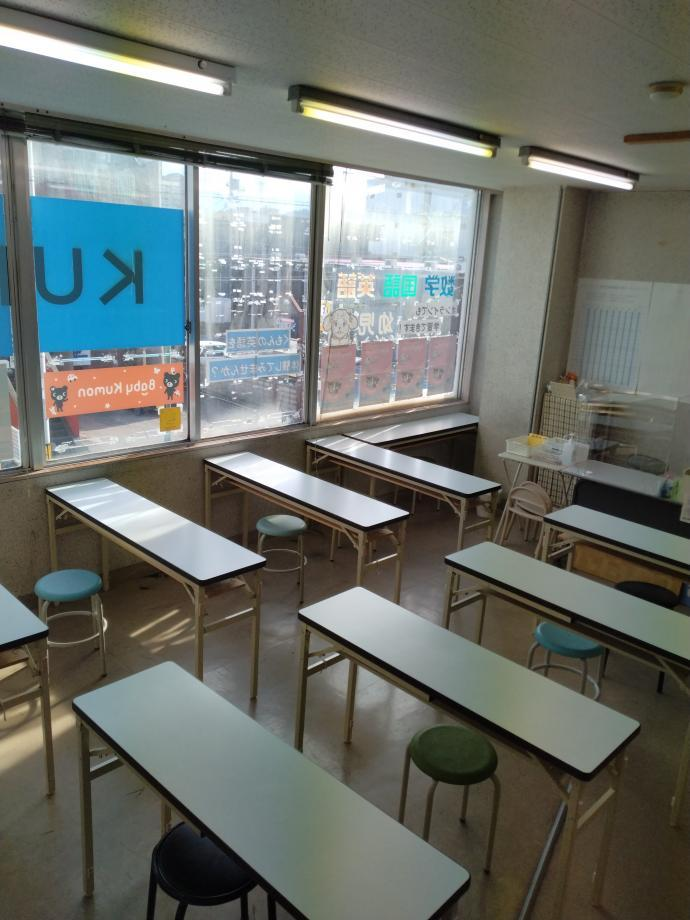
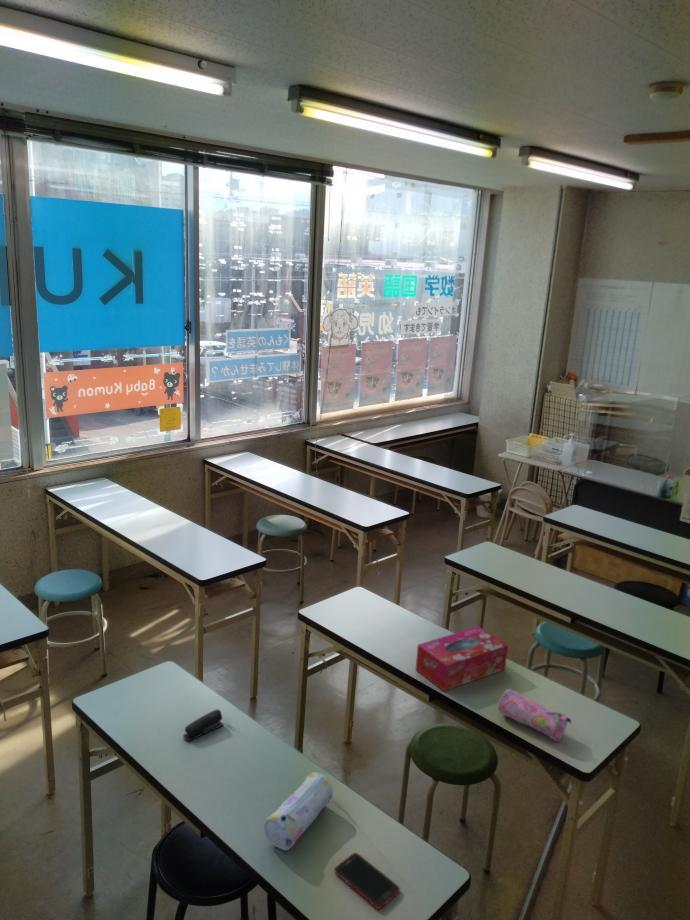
+ pencil case (299, 808)
+ tissue box (461, 657)
+ cell phone (366, 879)
+ stapler (203, 724)
+ pencil case (533, 713)
